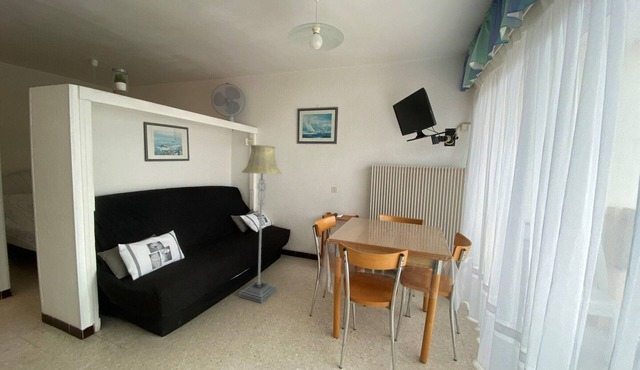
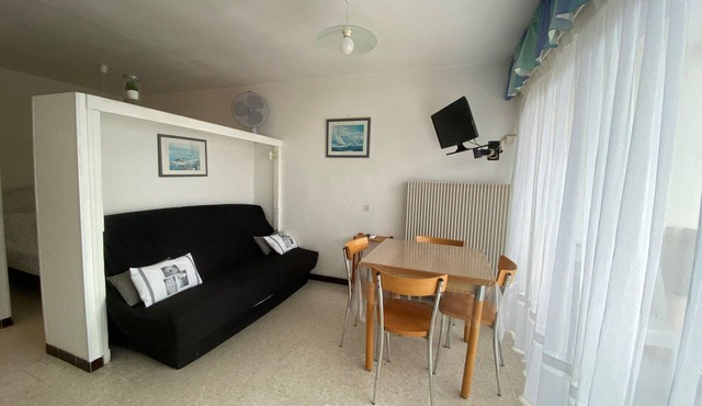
- floor lamp (260, 221)
